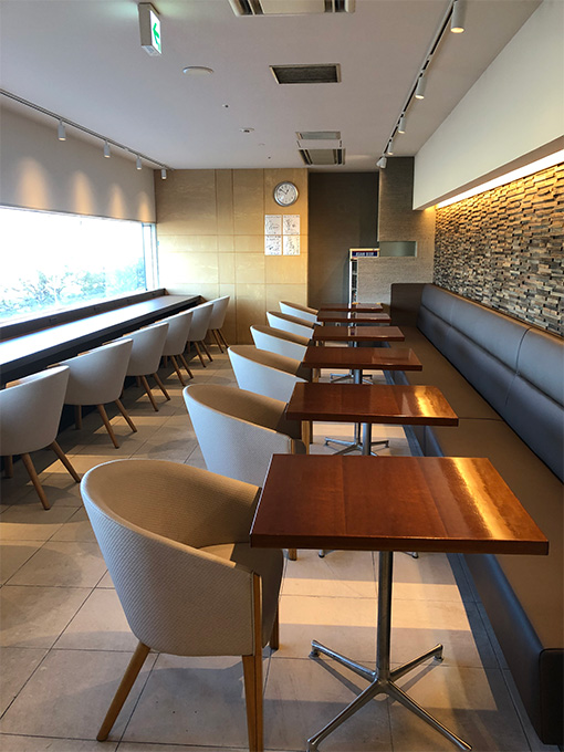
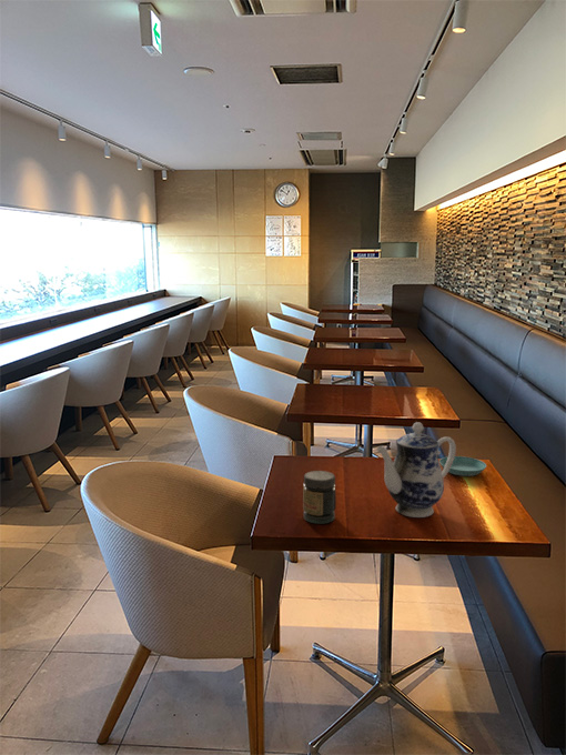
+ saucer (462, 466)
+ teapot (416, 466)
+ jar (319, 496)
